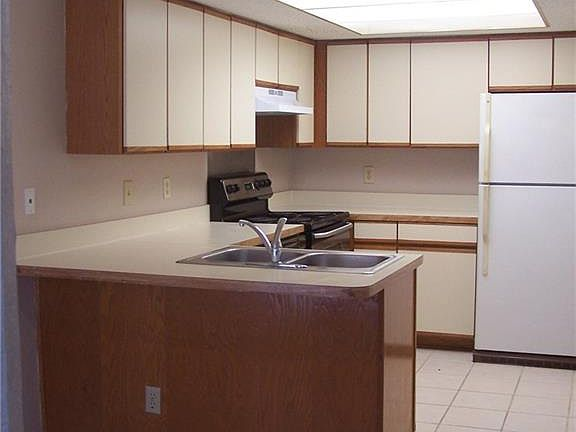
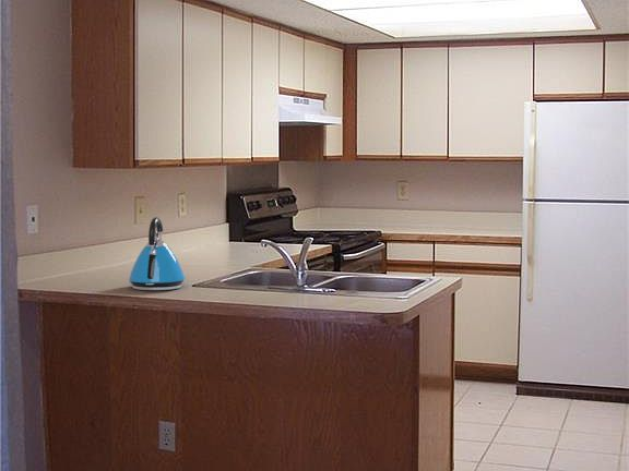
+ kettle (156, 252)
